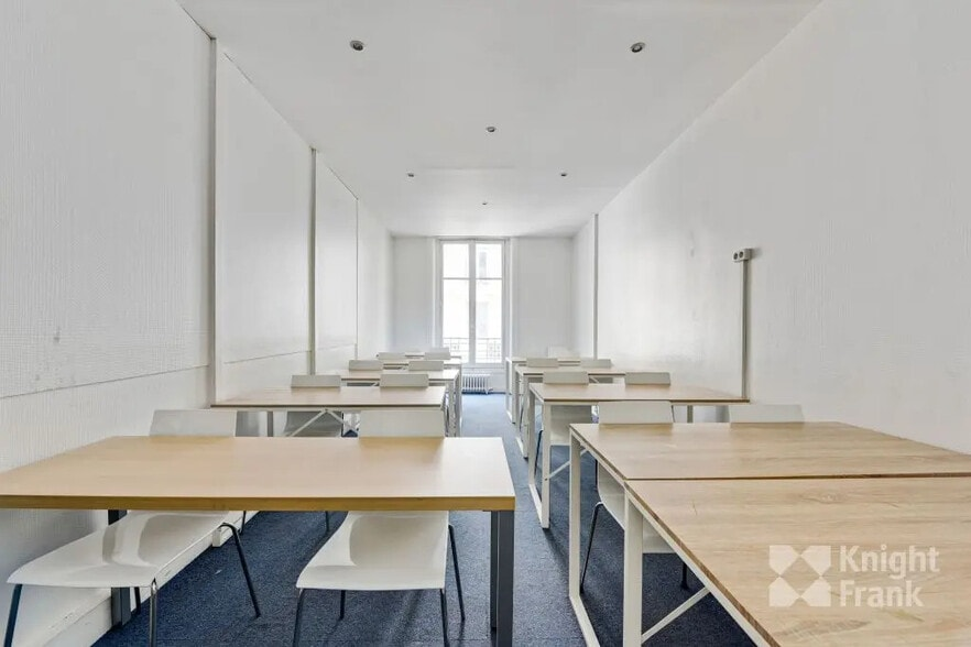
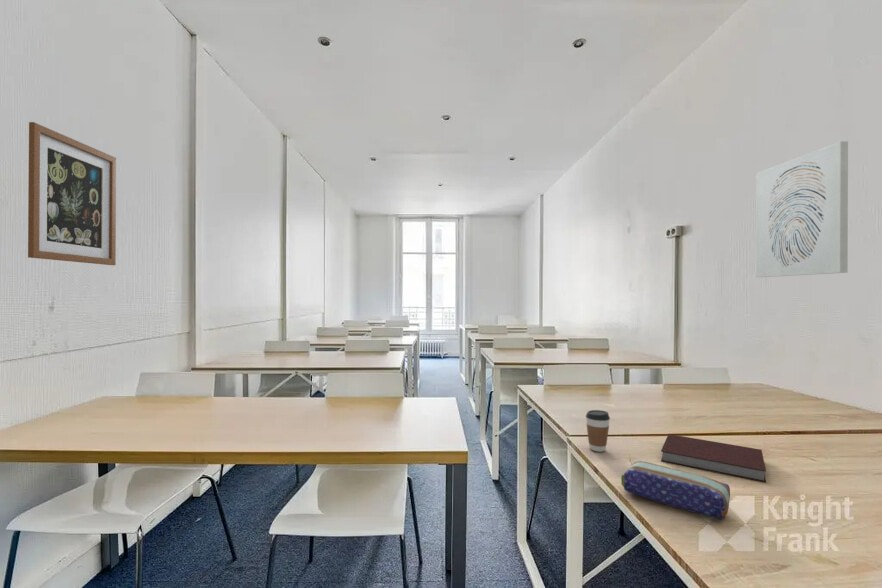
+ notebook (711, 455)
+ pencil case (673, 486)
+ wall art (77, 201)
+ wall art (796, 217)
+ coffee cup (597, 430)
